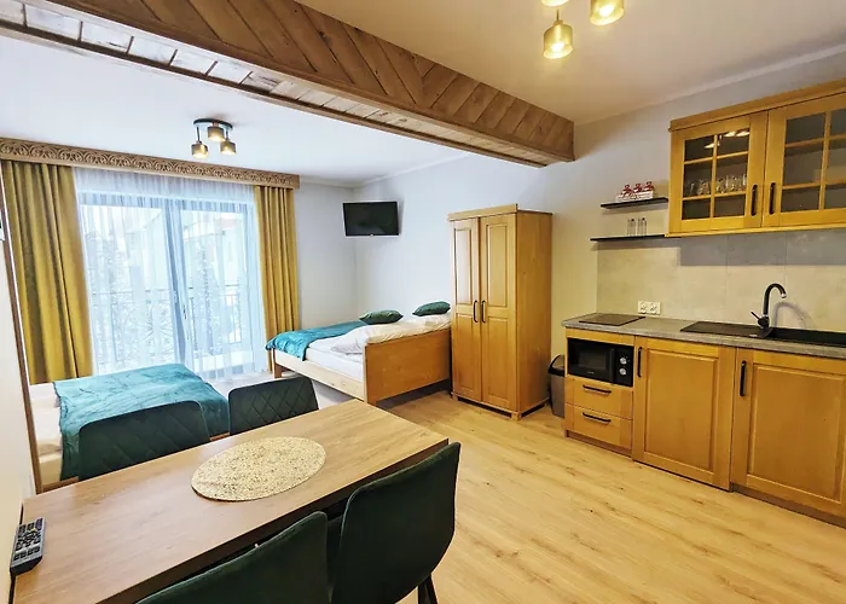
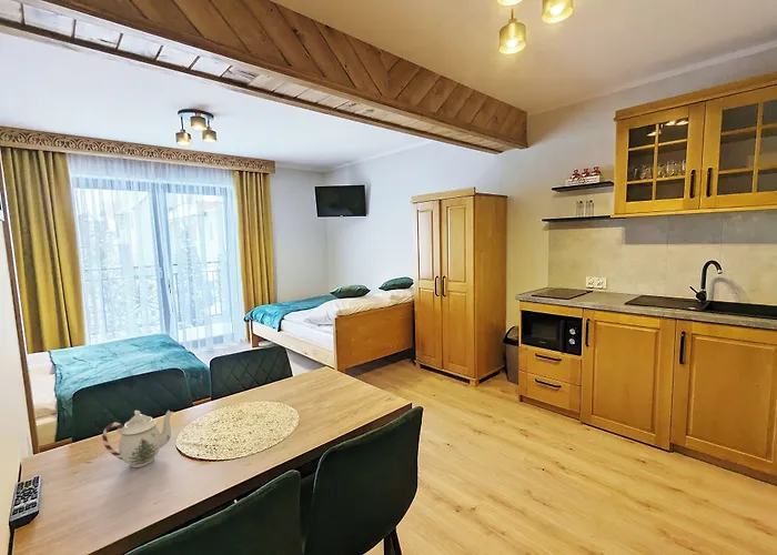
+ teapot (141, 435)
